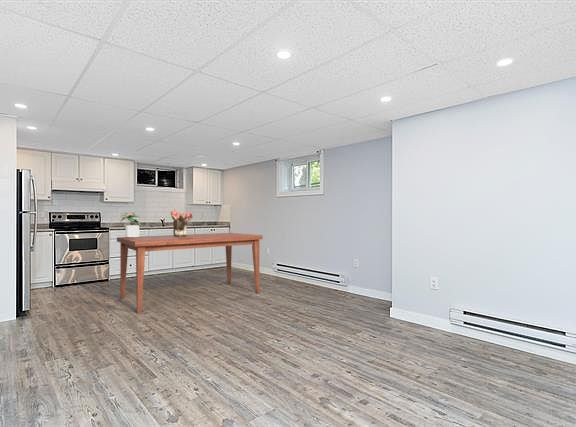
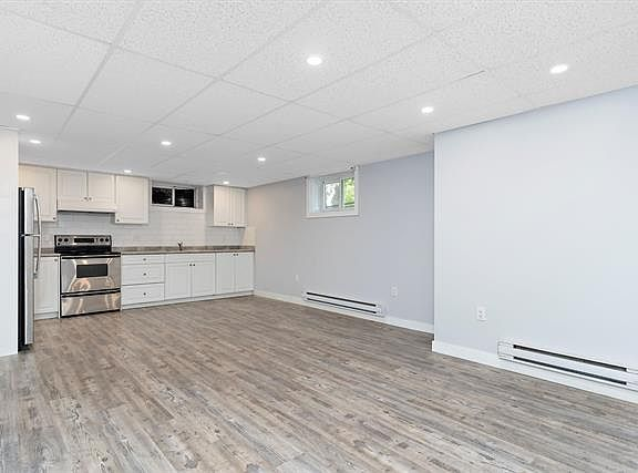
- bouquet (181, 222)
- dining table (189, 248)
- potted plant (131, 225)
